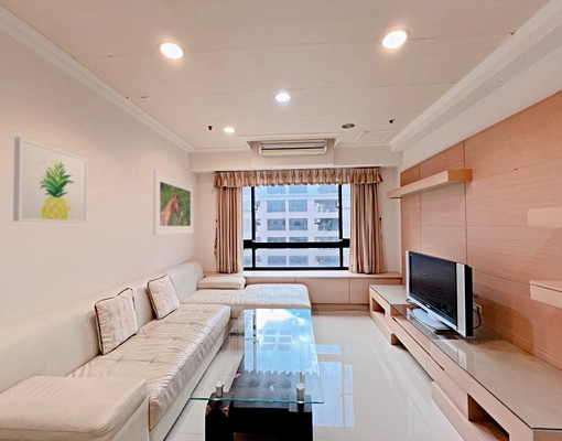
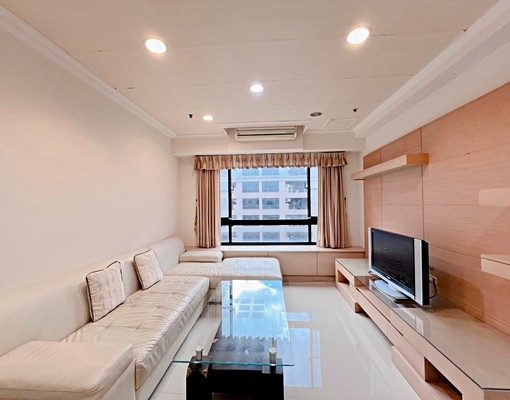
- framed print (176, 206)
- wall art (55, 185)
